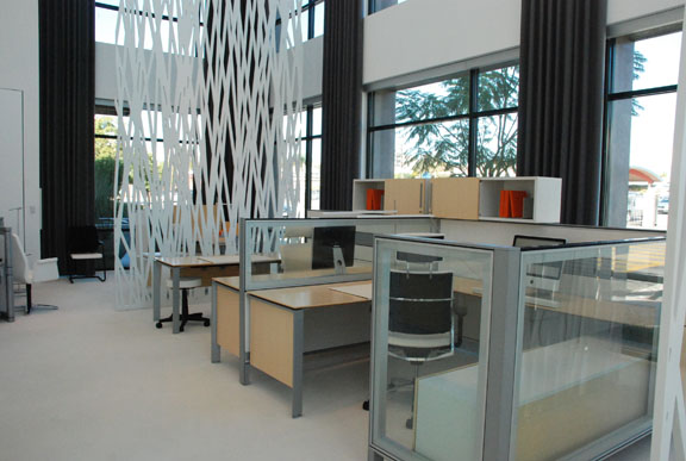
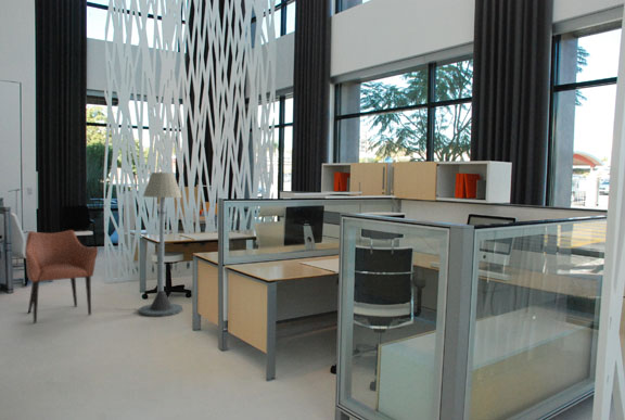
+ floor lamp (162, 242)
+ armchair (56, 272)
